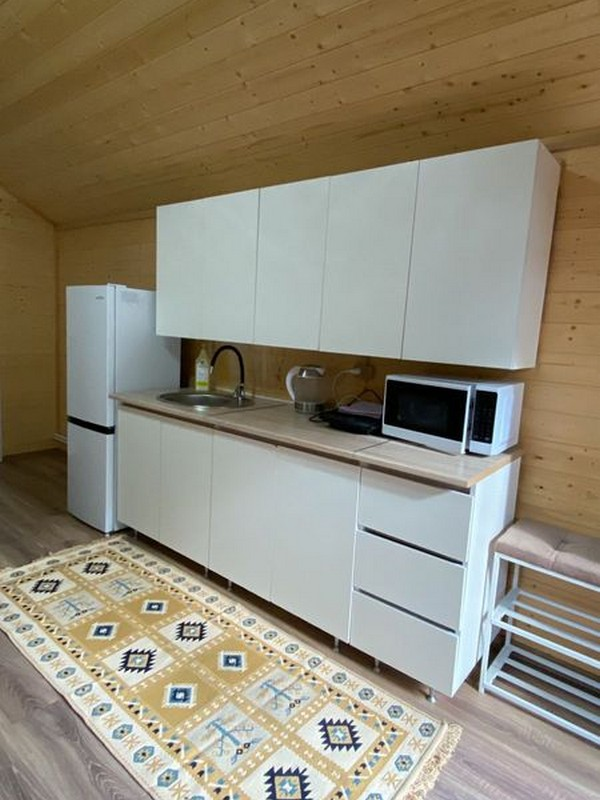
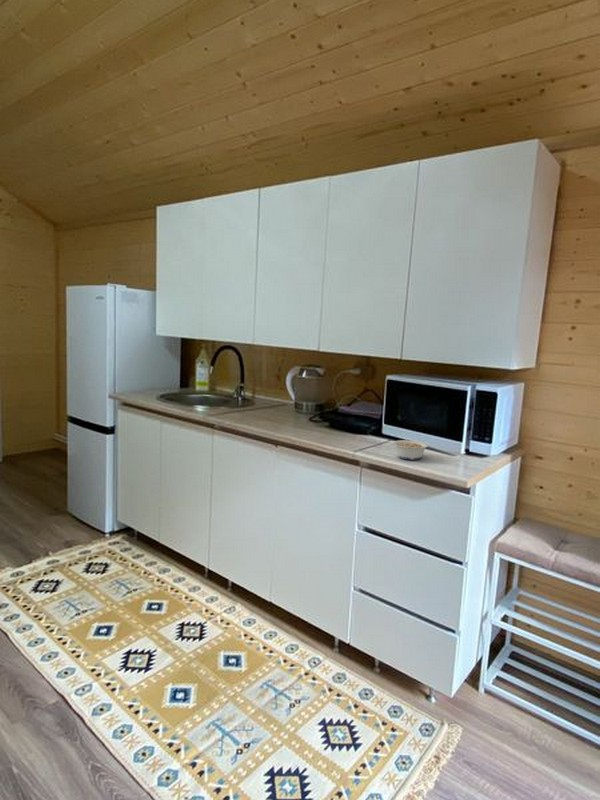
+ legume (409, 449)
